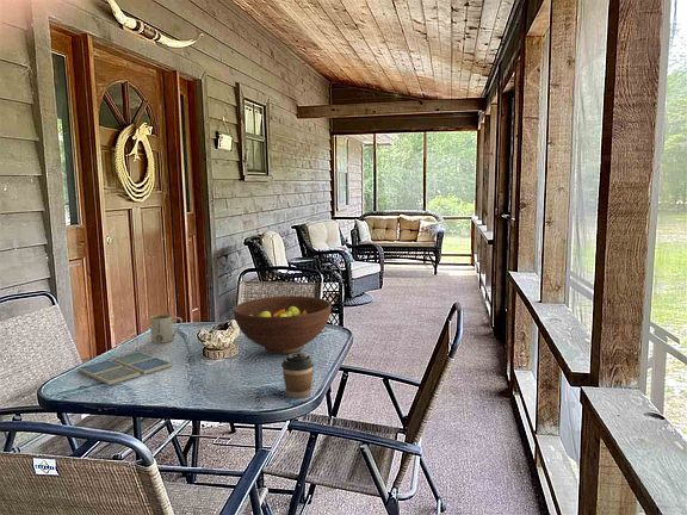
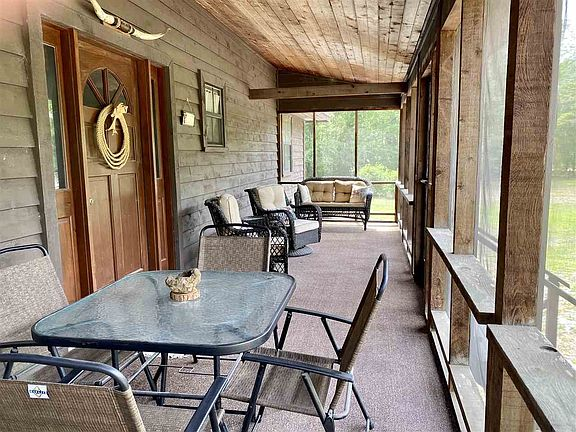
- mug (166, 328)
- fruit bowl (283, 327)
- coffee cup (297, 373)
- drink coaster (125, 366)
